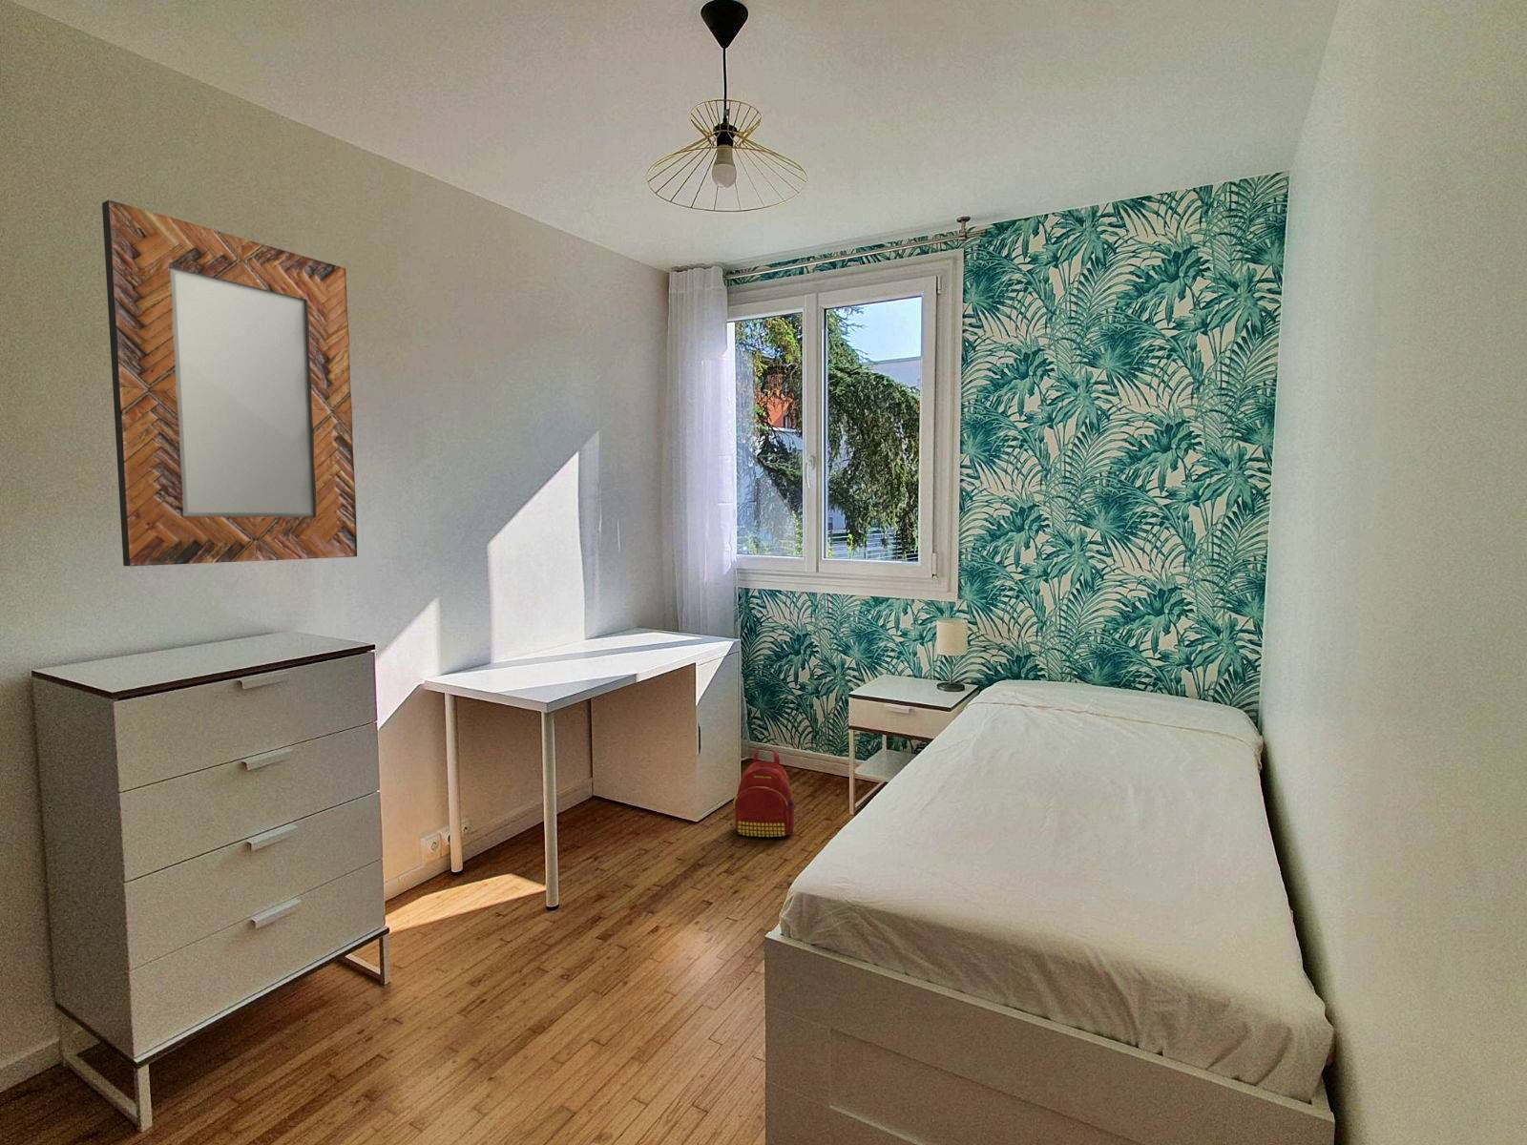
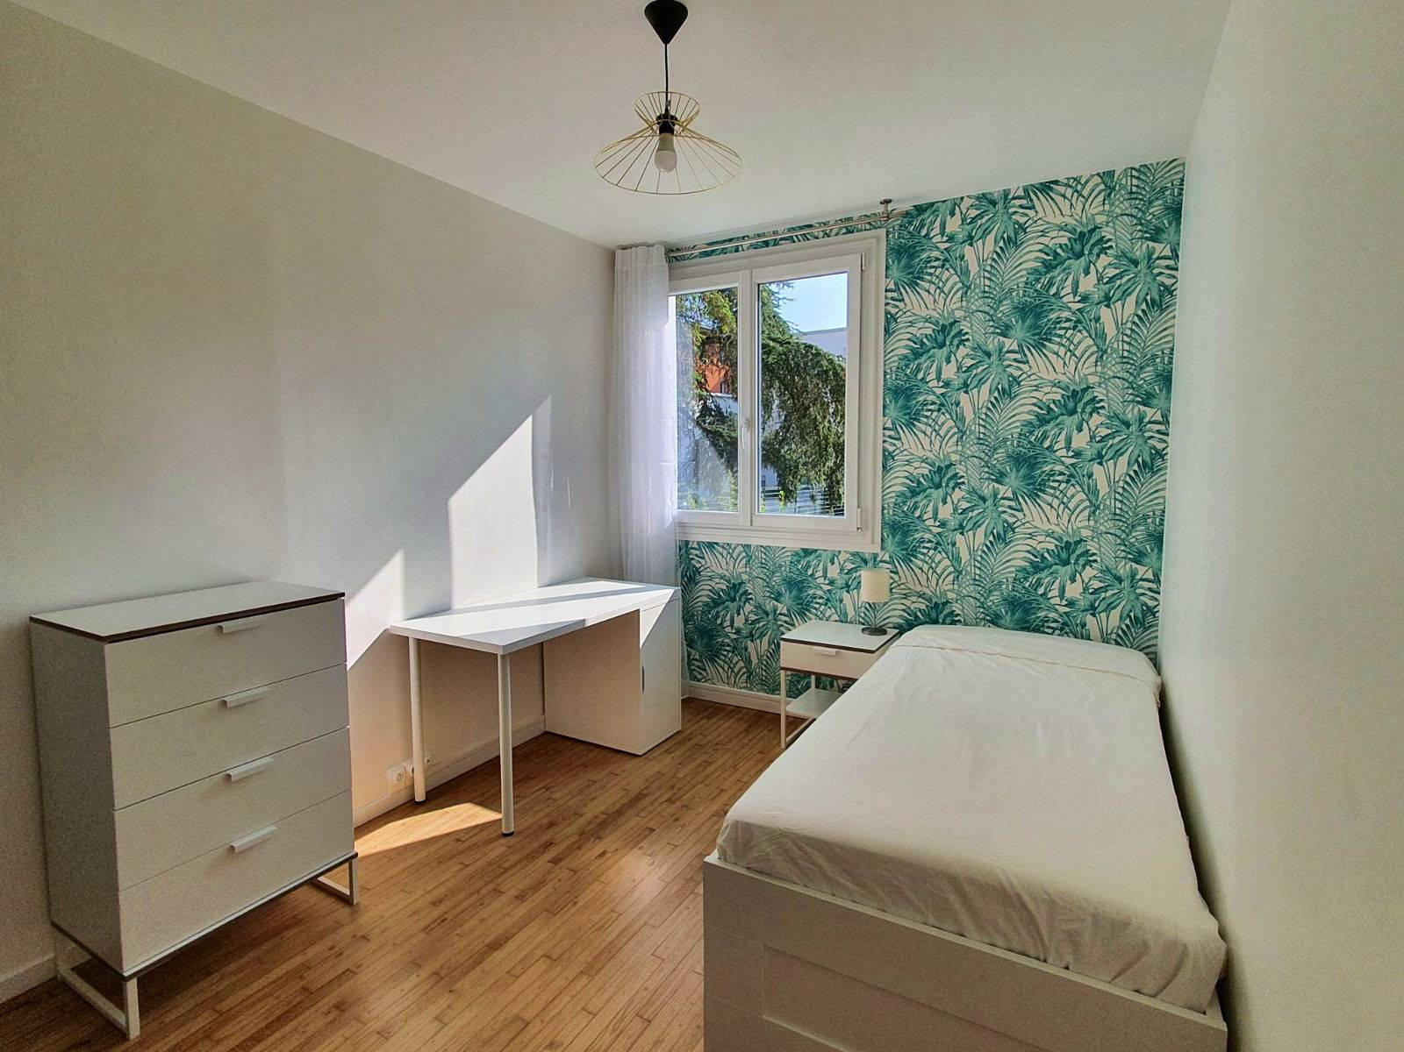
- backpack (762, 791)
- home mirror (245, 402)
